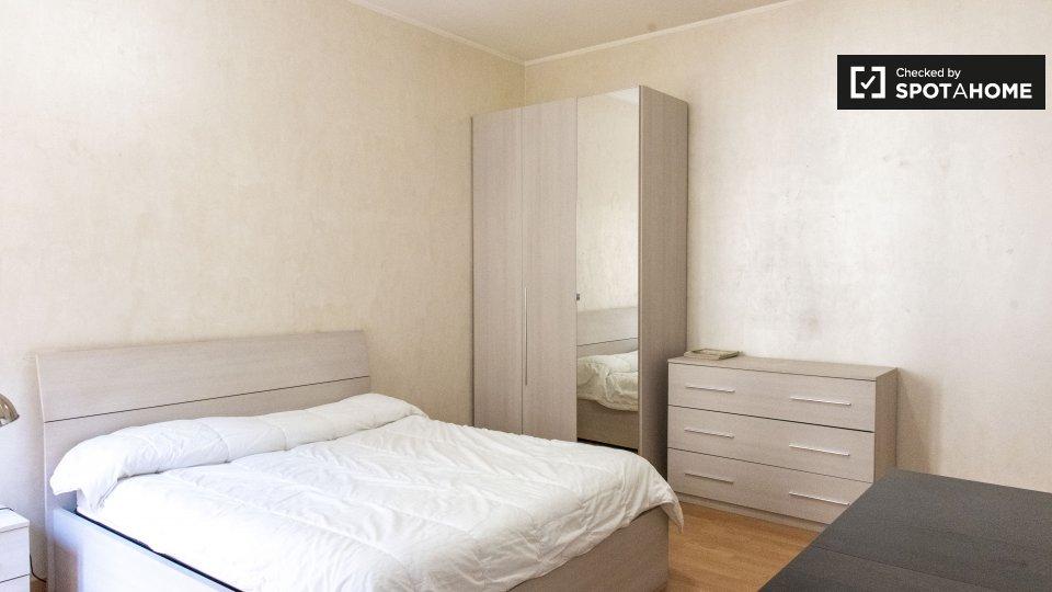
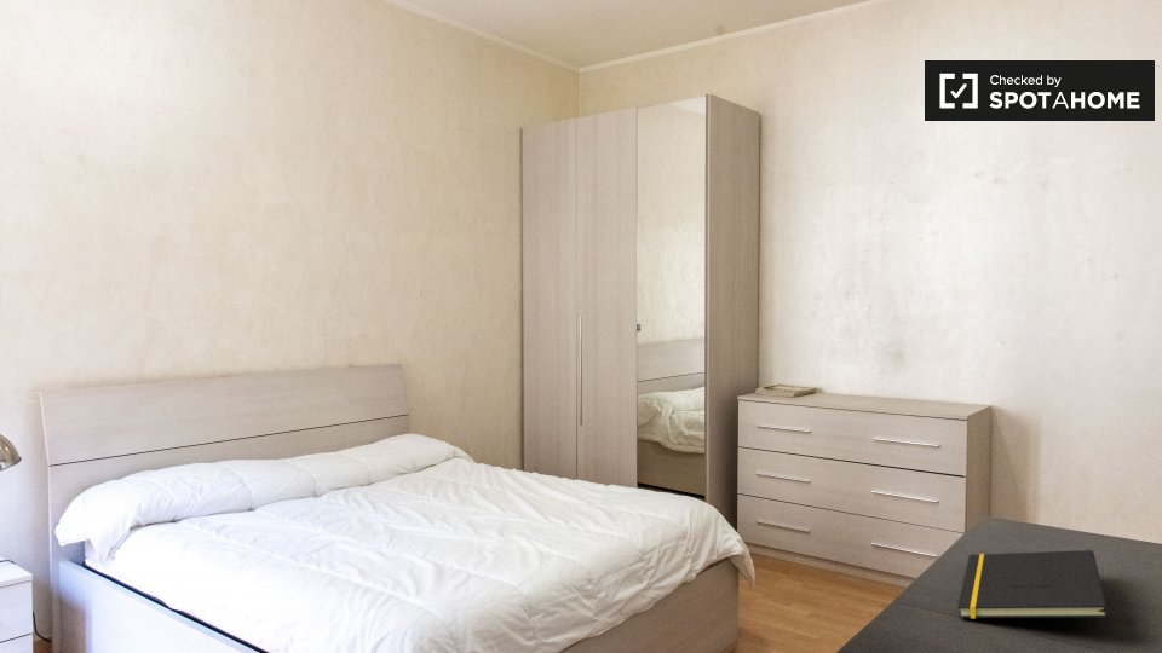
+ notepad (1029, 582)
